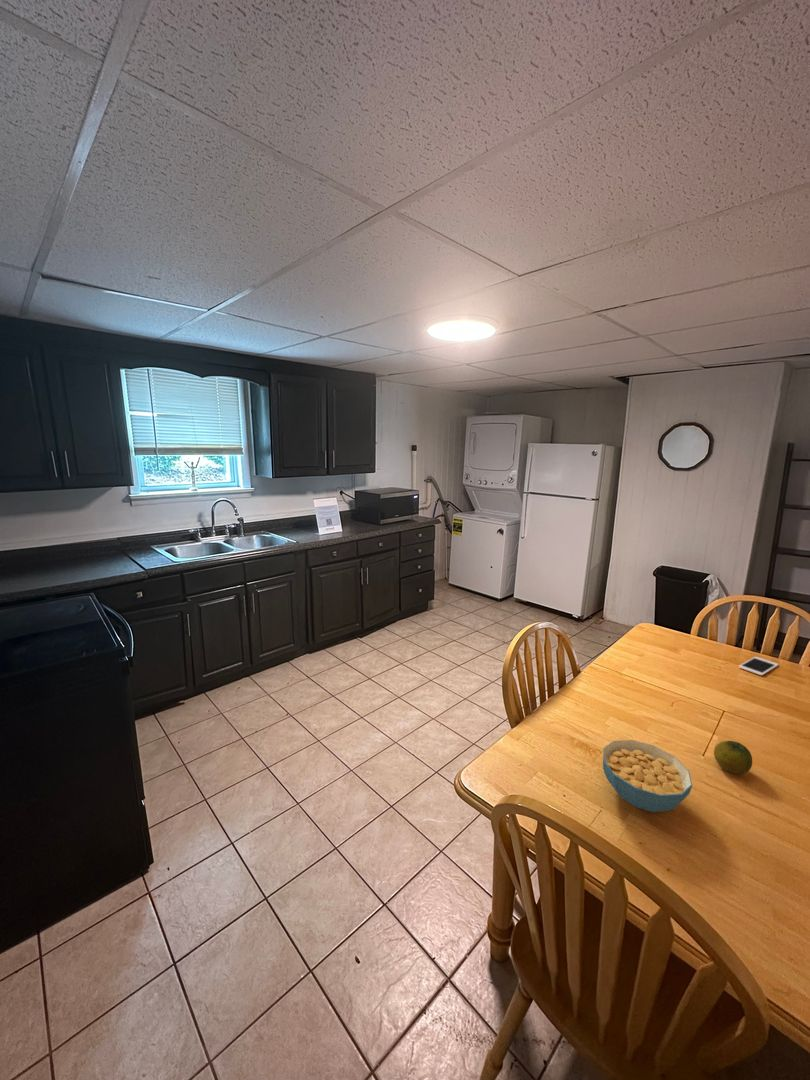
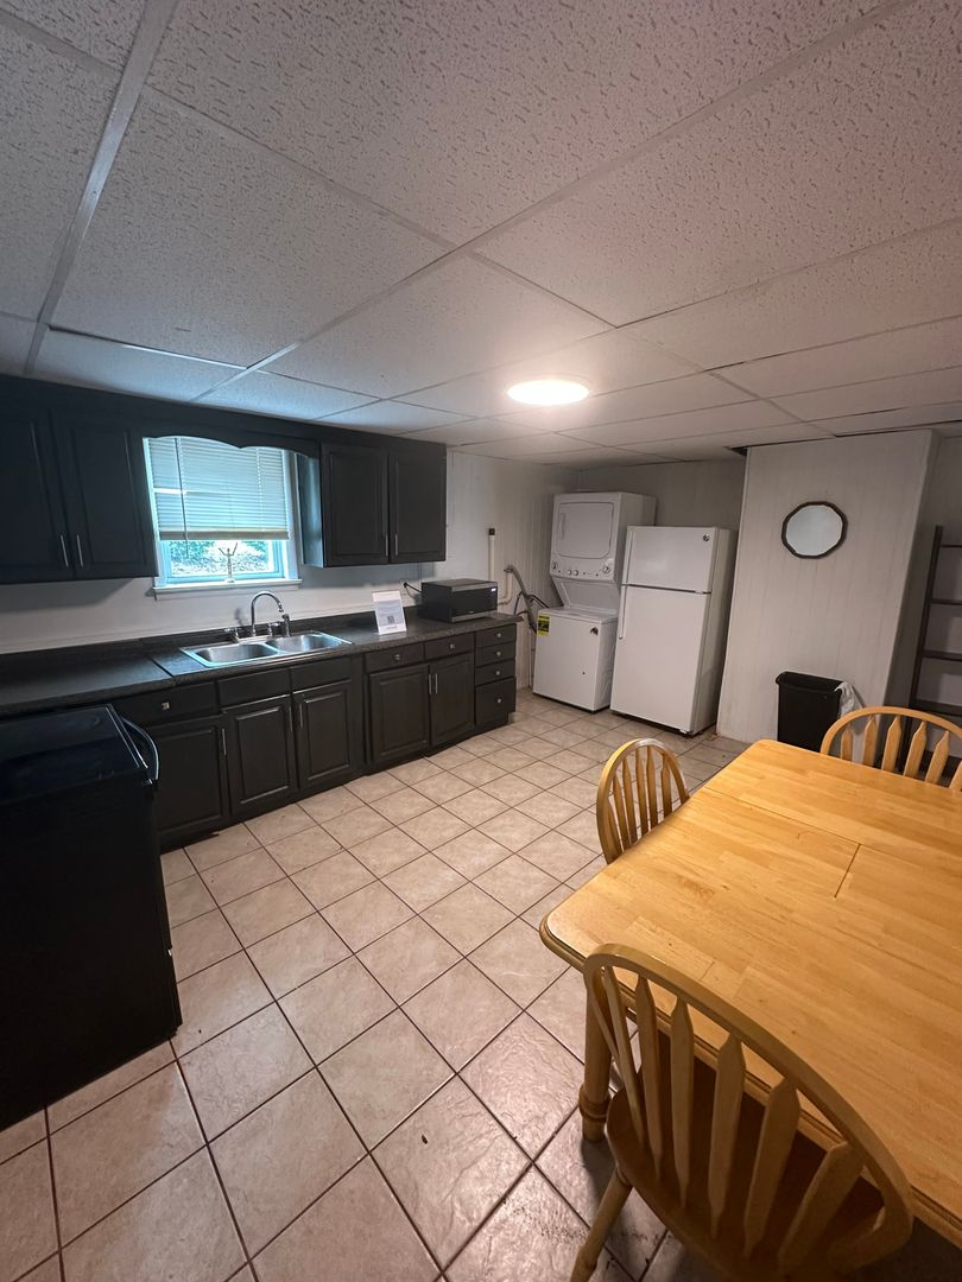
- fruit (732, 756)
- cereal bowl (642, 782)
- cell phone (758, 665)
